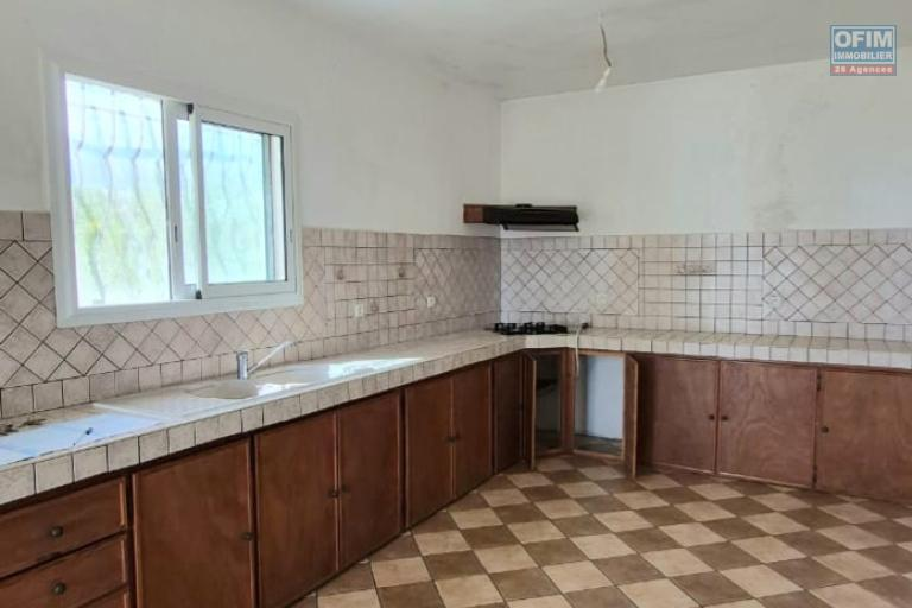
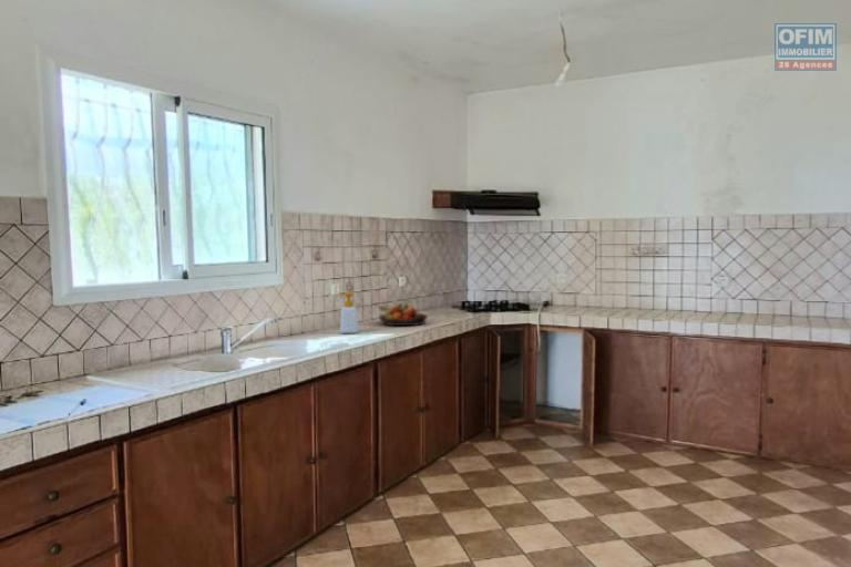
+ fruit bowl (402, 313)
+ soap bottle (345, 312)
